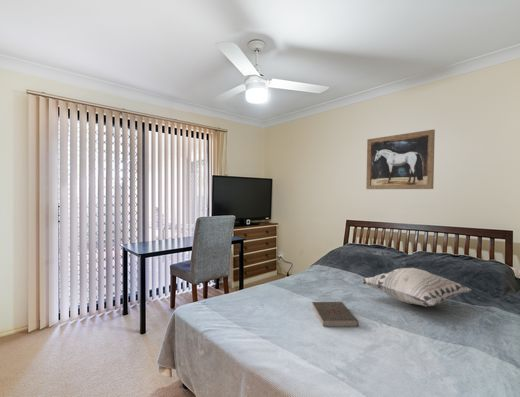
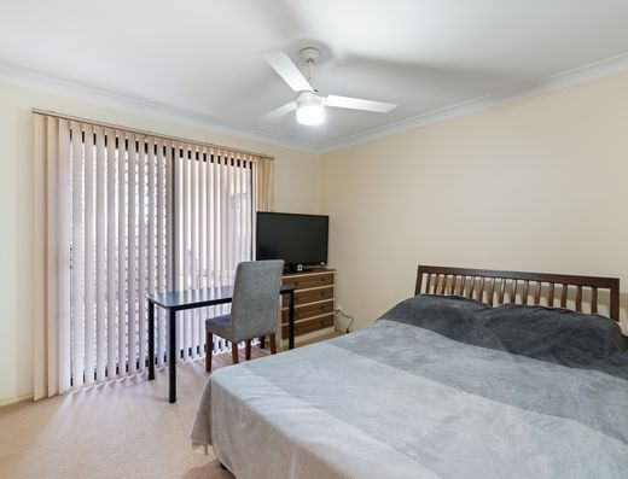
- wall art (397, 162)
- book (333, 313)
- decorative pillow (413, 285)
